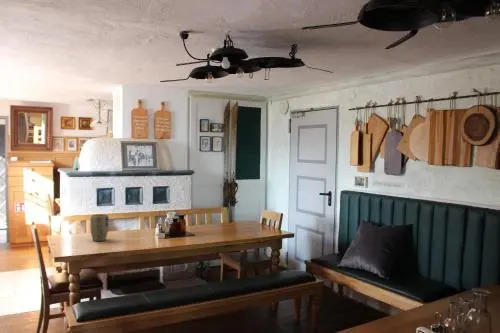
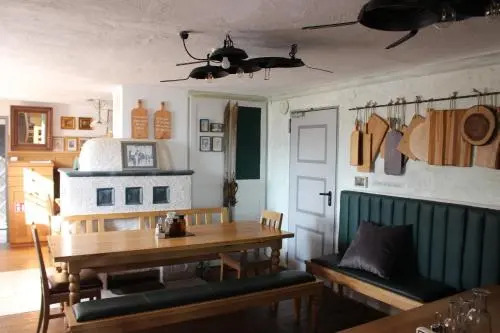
- plant pot (99, 227)
